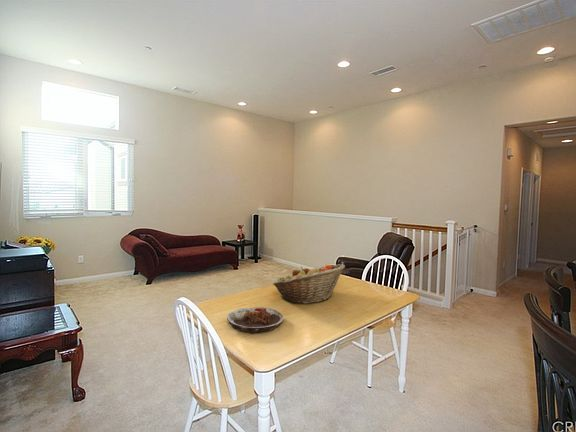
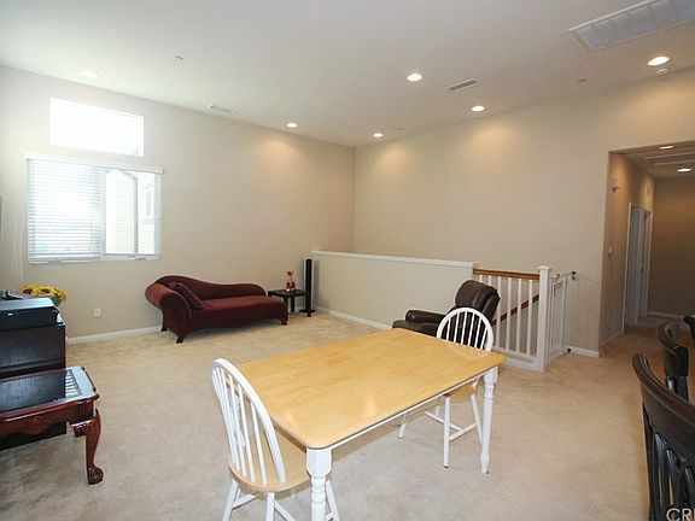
- fruit basket (310, 280)
- plate (255, 316)
